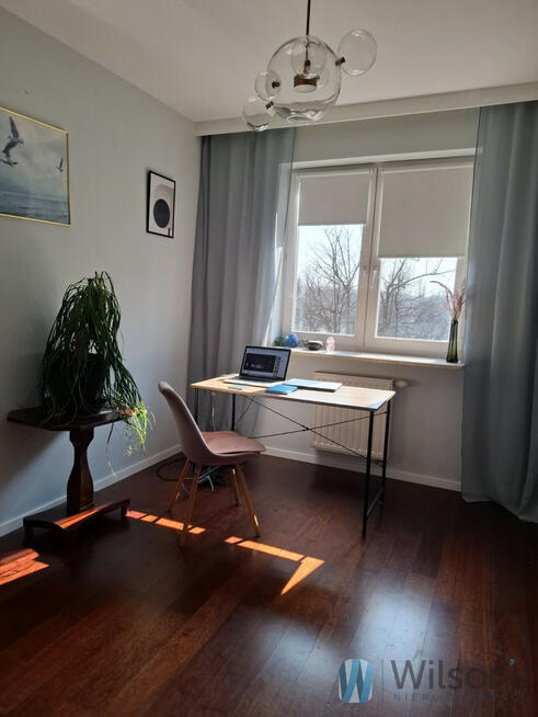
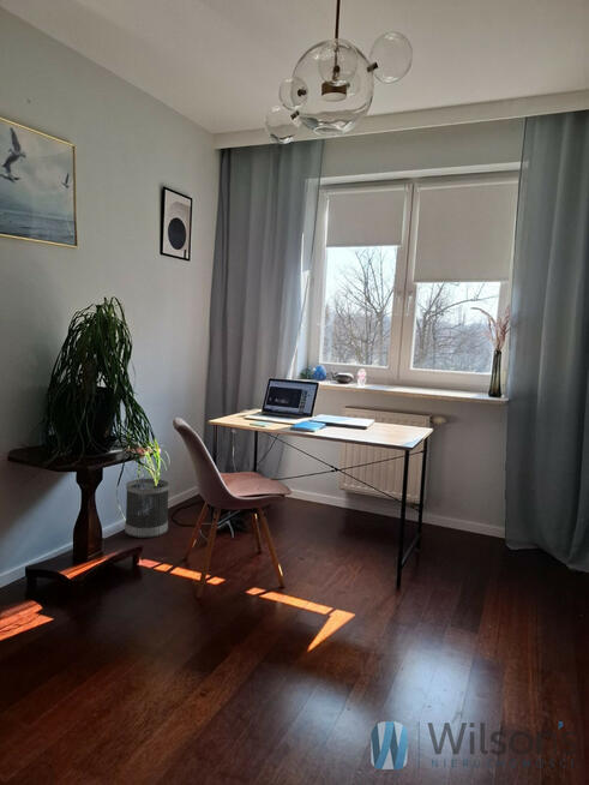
+ wastebasket (146, 507)
